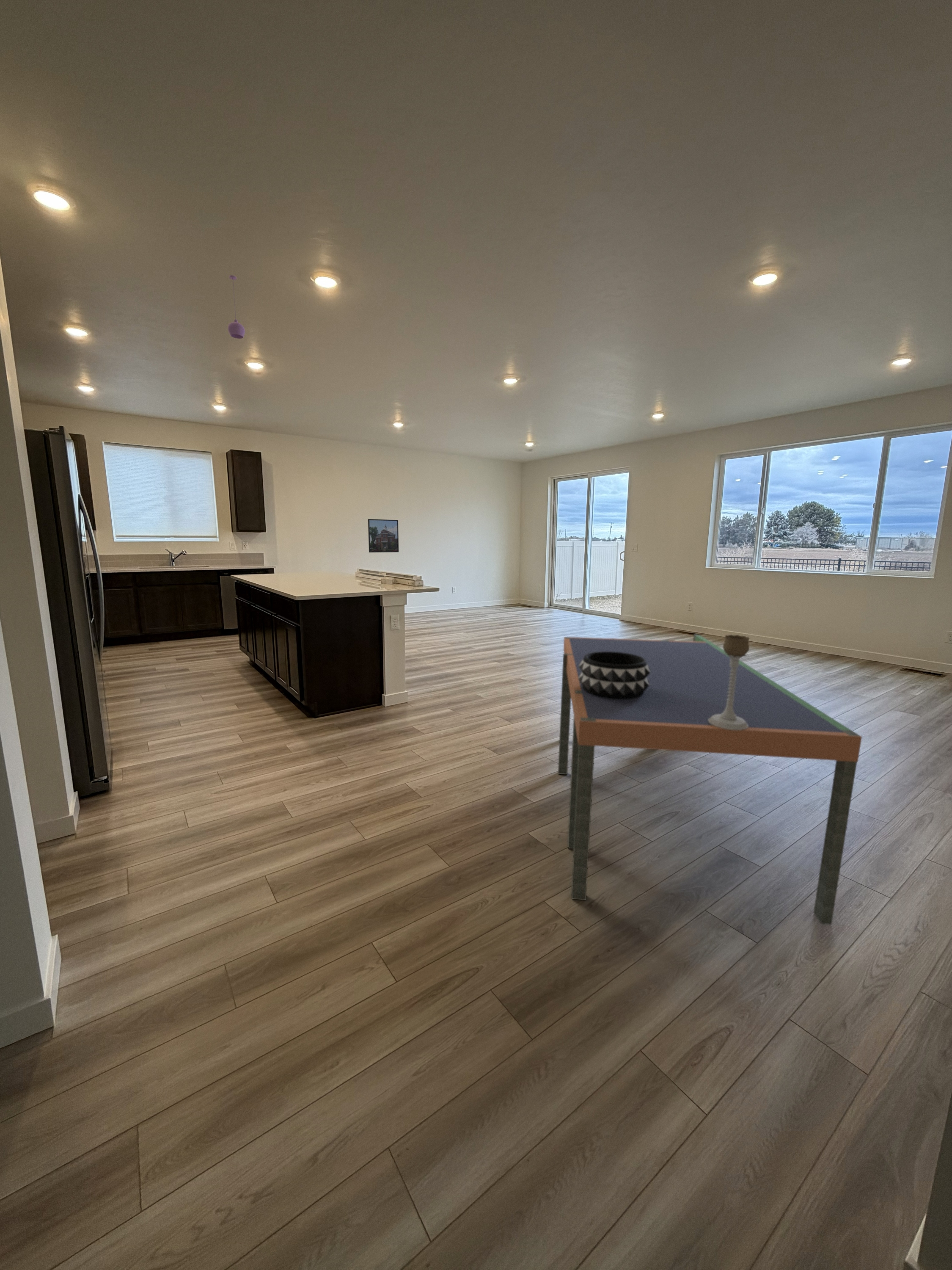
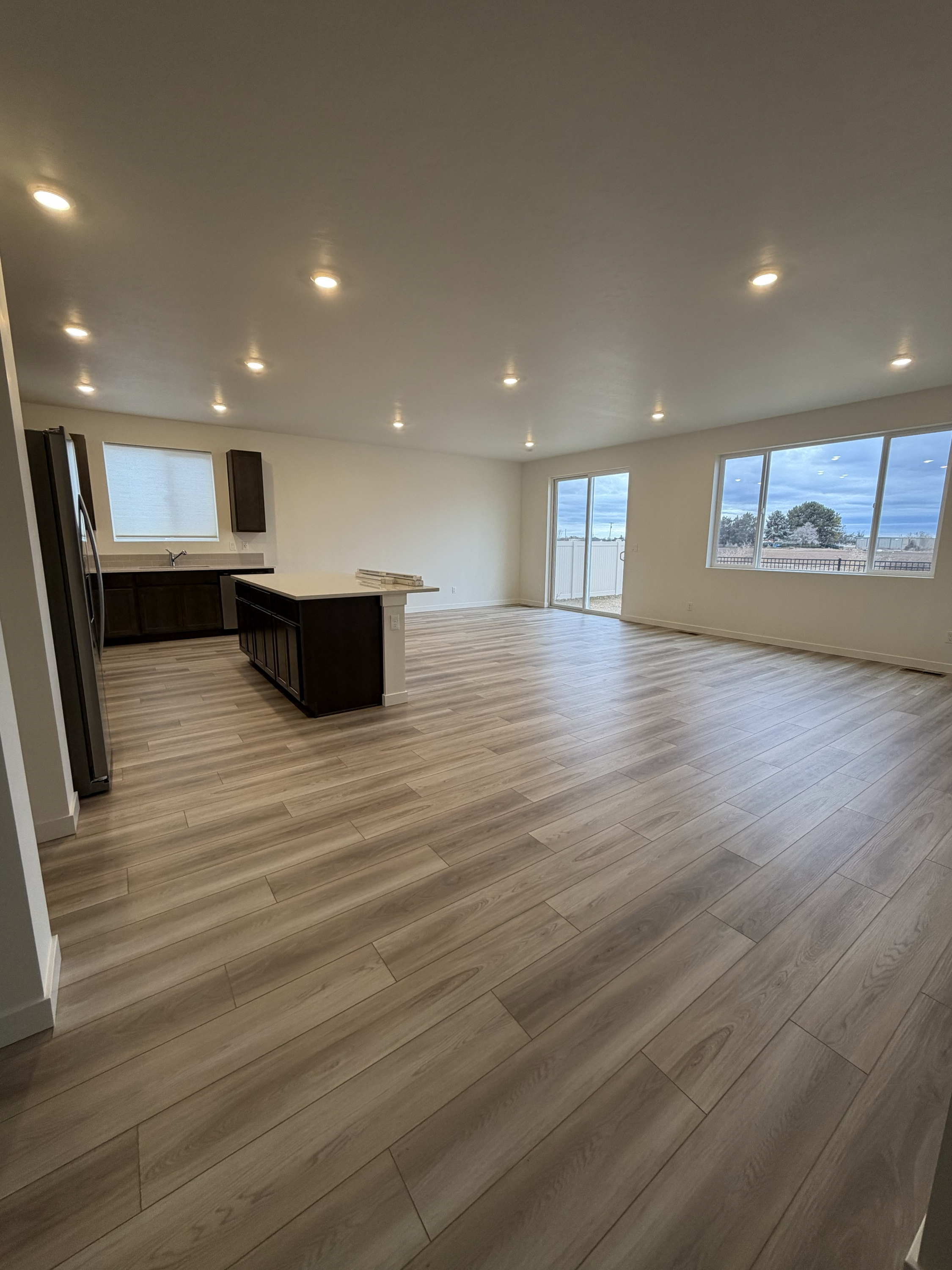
- decorative bowl (614, 674)
- candle holder (732, 680)
- pendant light (235, 307)
- dining table (651, 729)
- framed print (383, 536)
